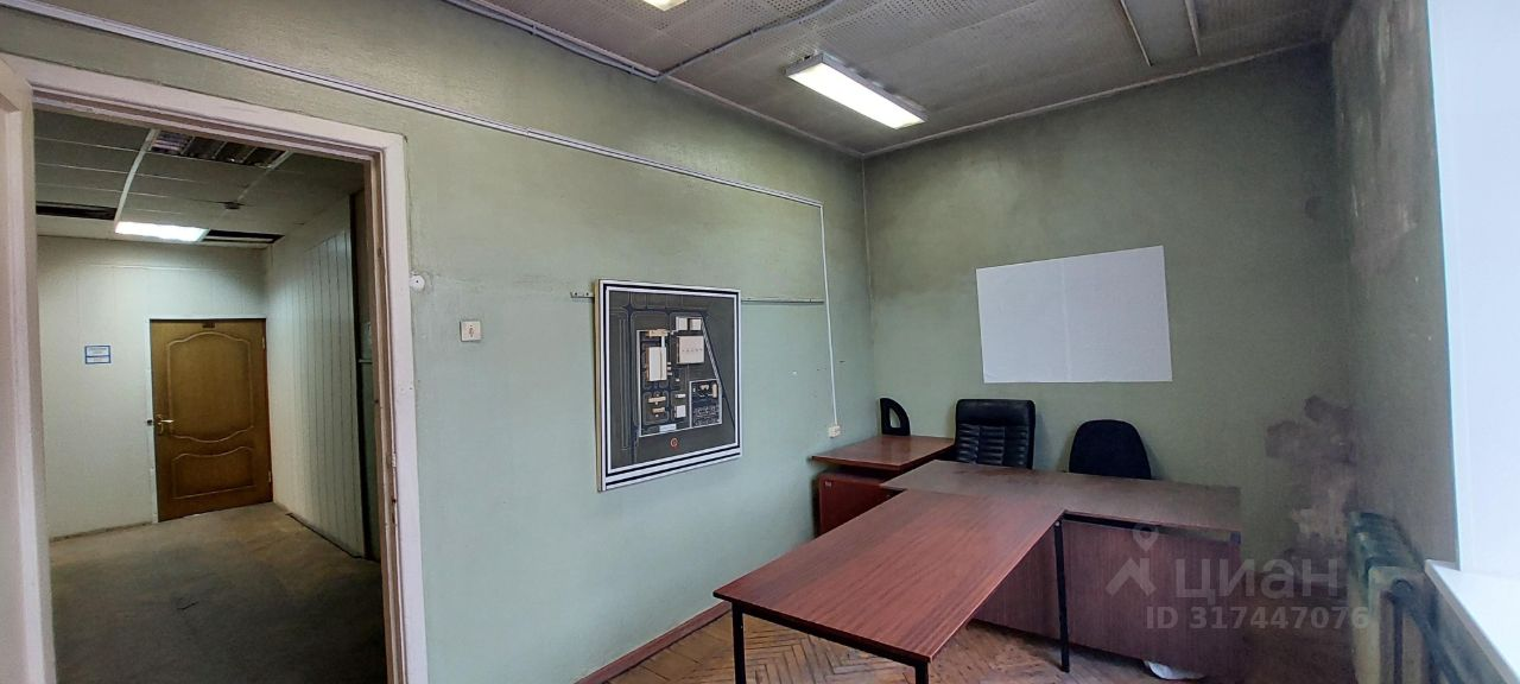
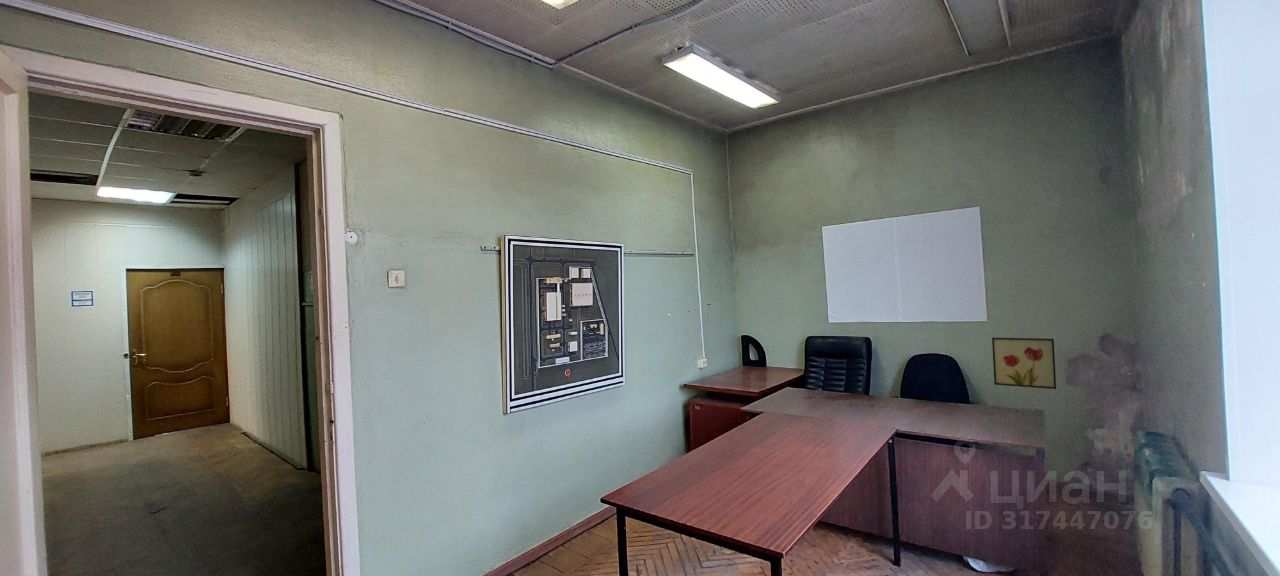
+ wall art (1023, 362)
